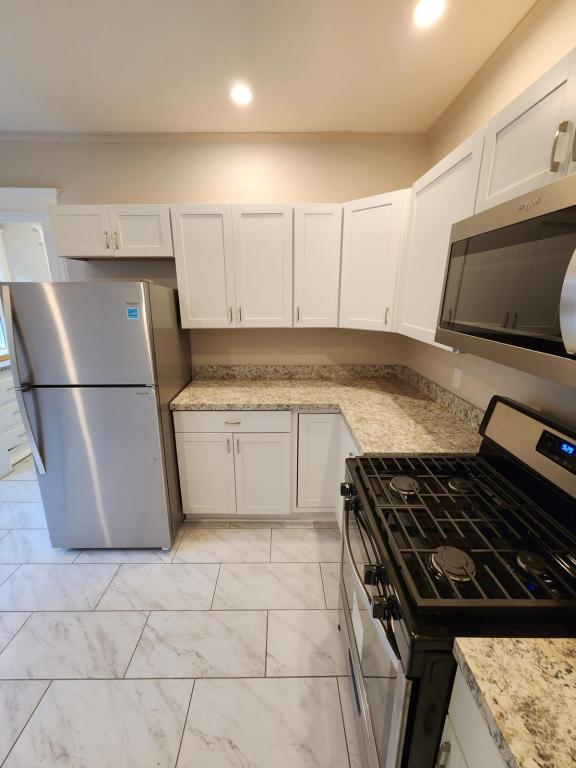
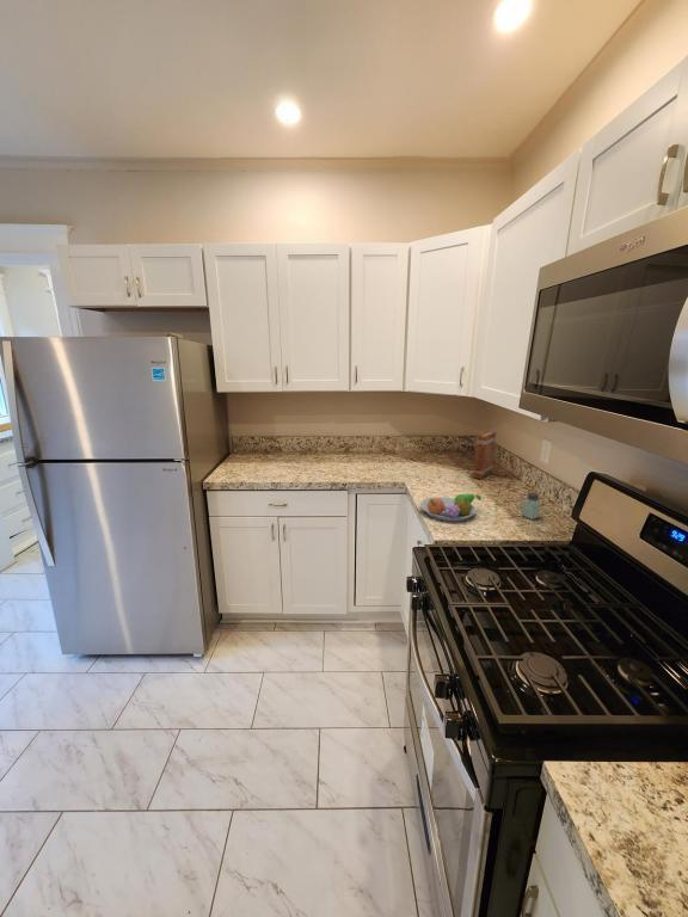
+ fruit bowl (450, 501)
+ book (484, 455)
+ saltshaker (532, 505)
